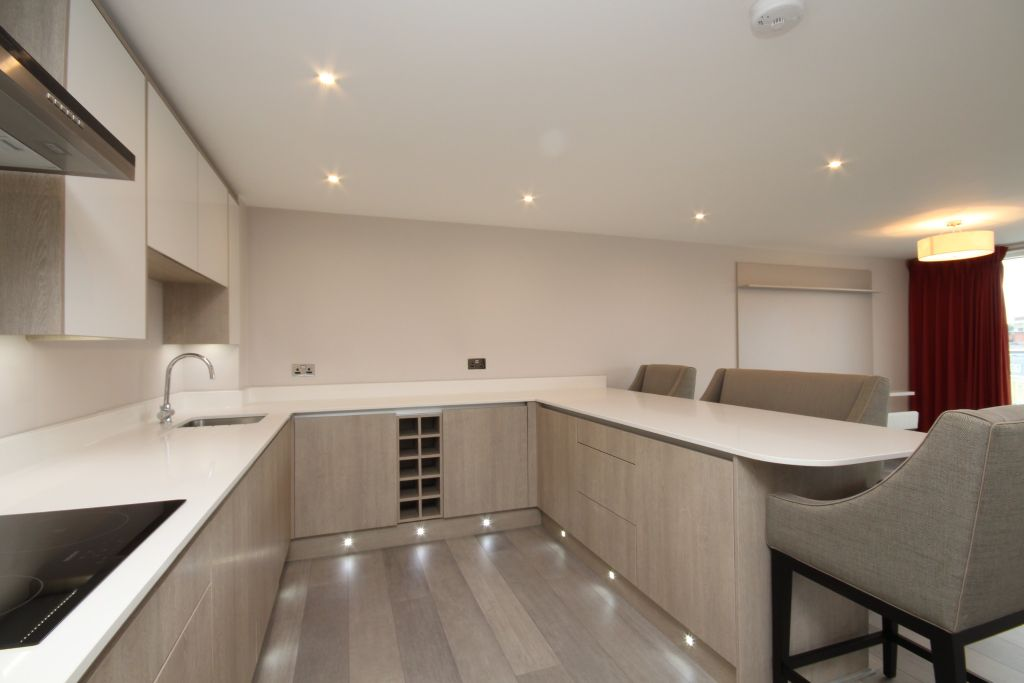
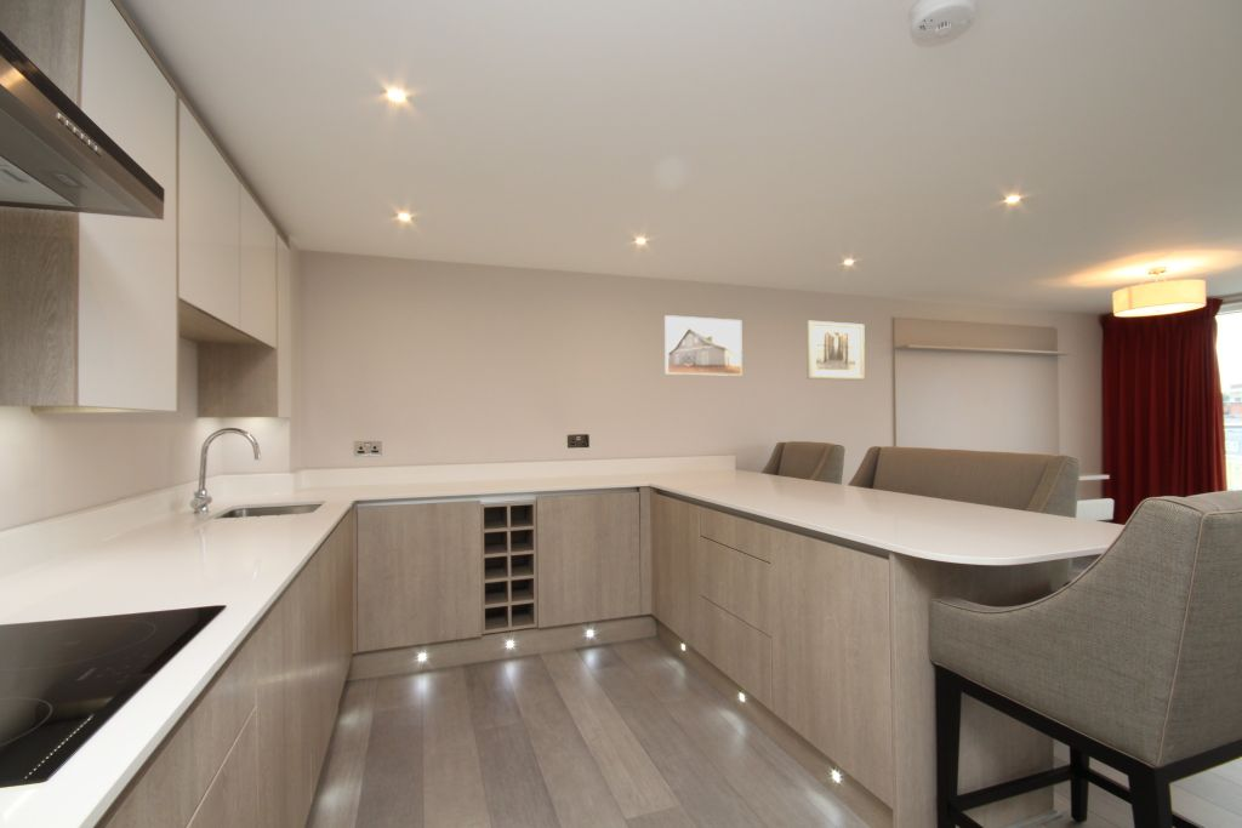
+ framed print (703, 346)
+ wall art (836, 350)
